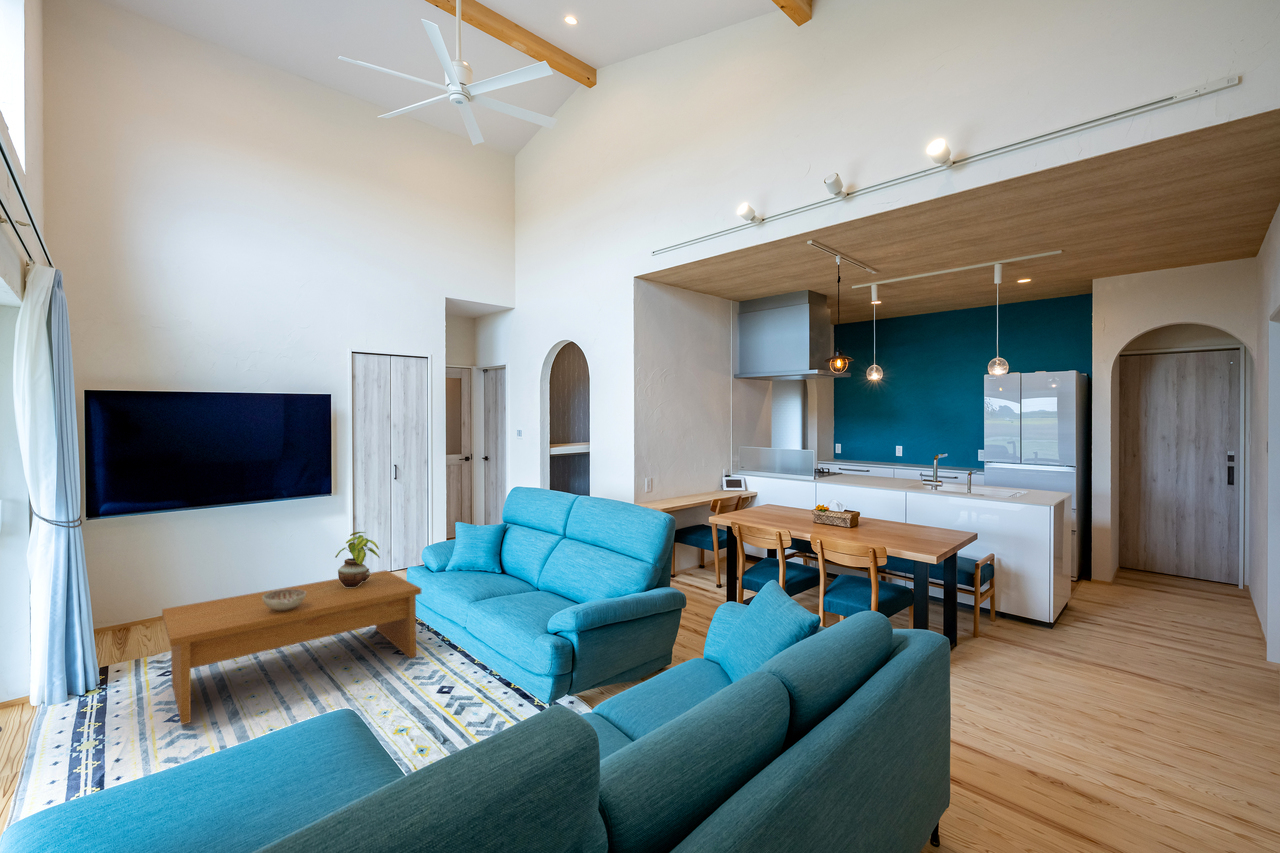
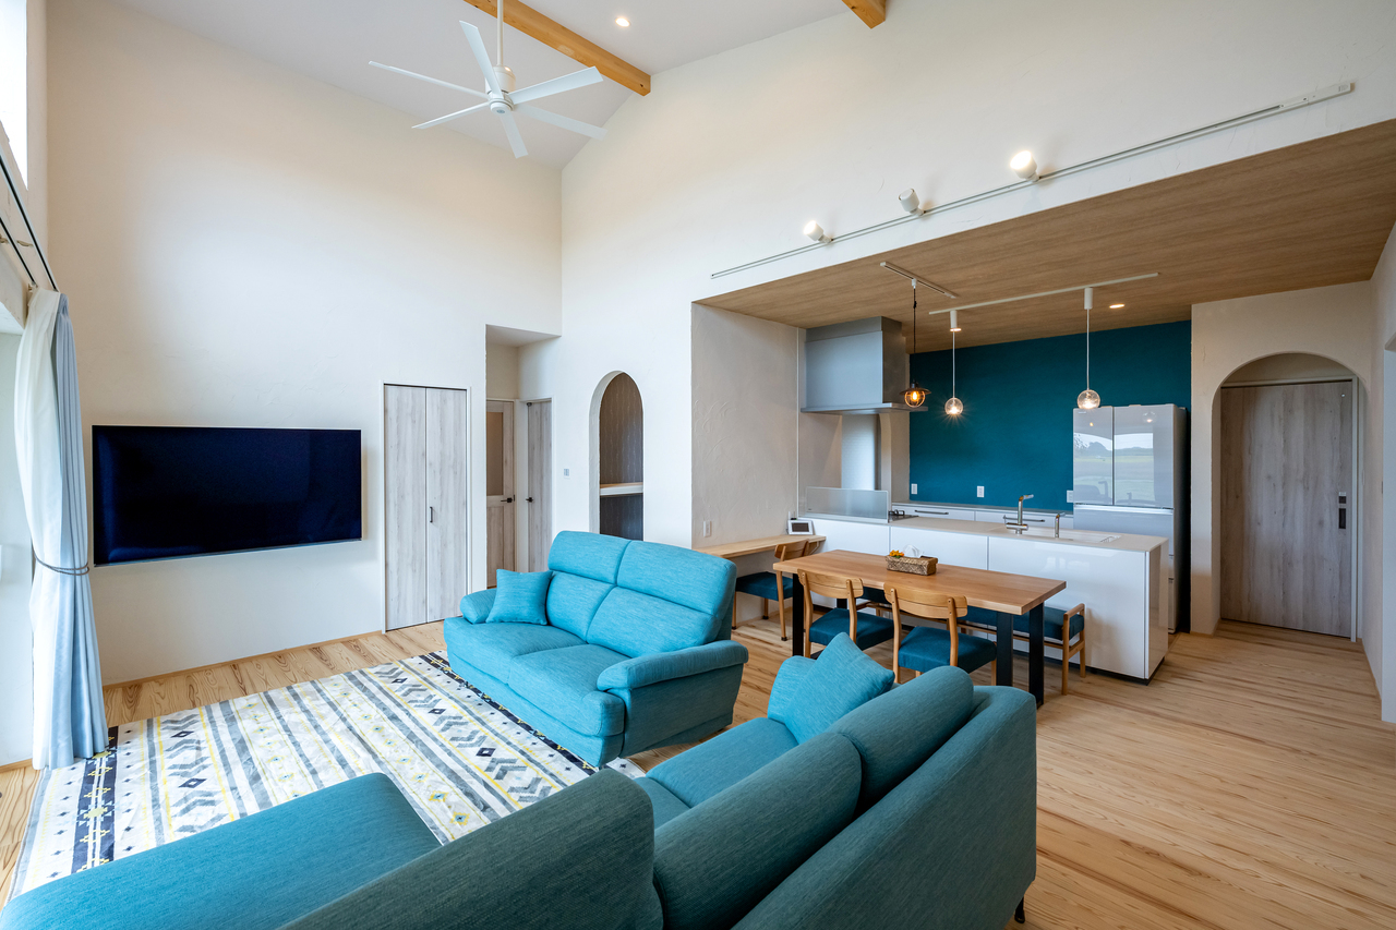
- decorative bowl (284, 600)
- coffee table (299, 633)
- potted plant (357, 558)
